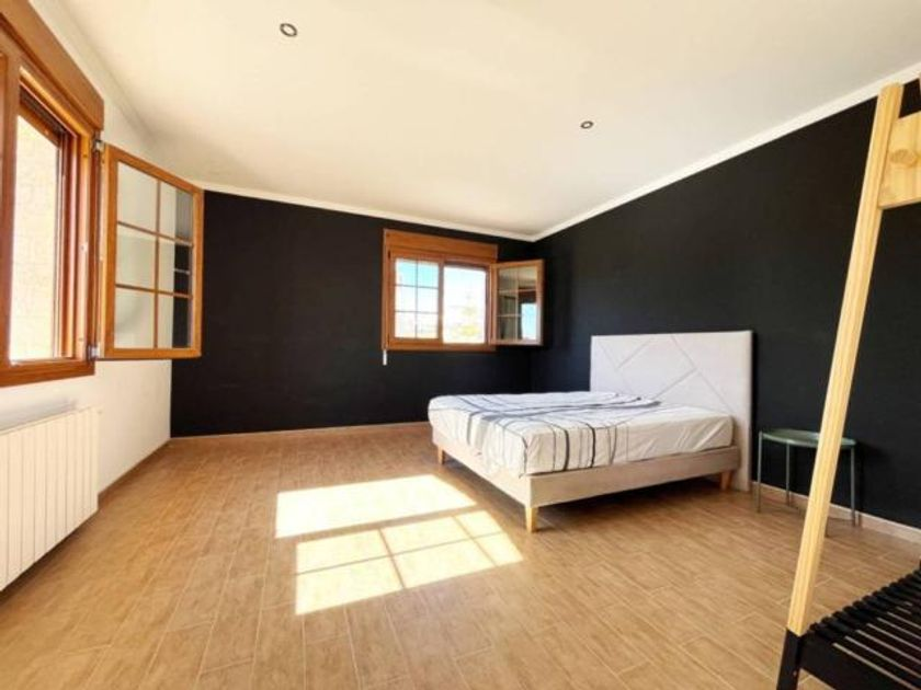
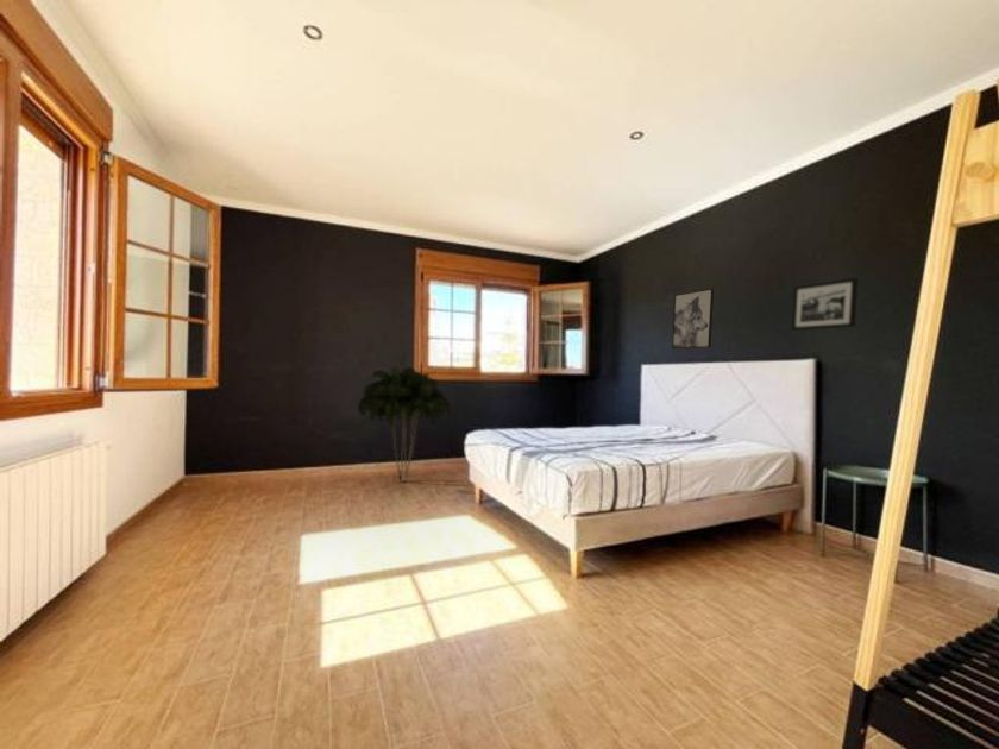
+ indoor plant (404, 423)
+ picture frame (822, 306)
+ wall art (691, 320)
